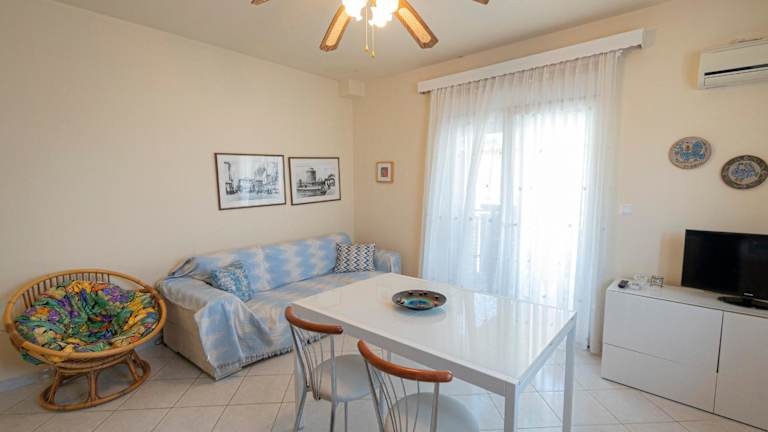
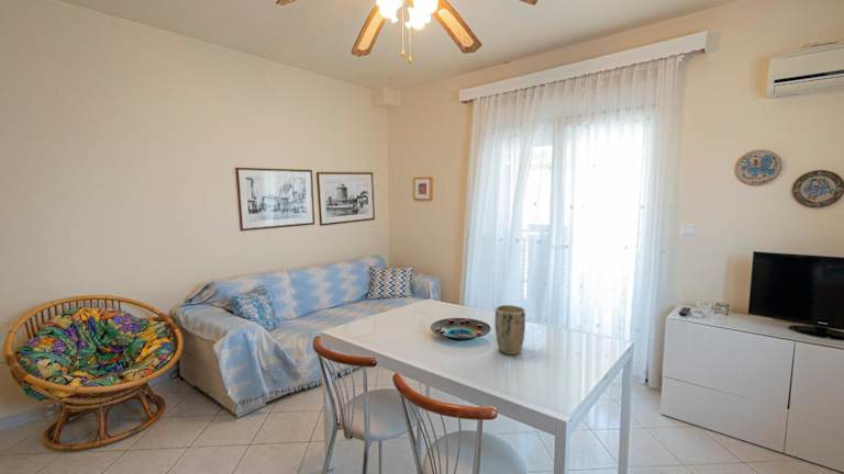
+ plant pot (509, 329)
